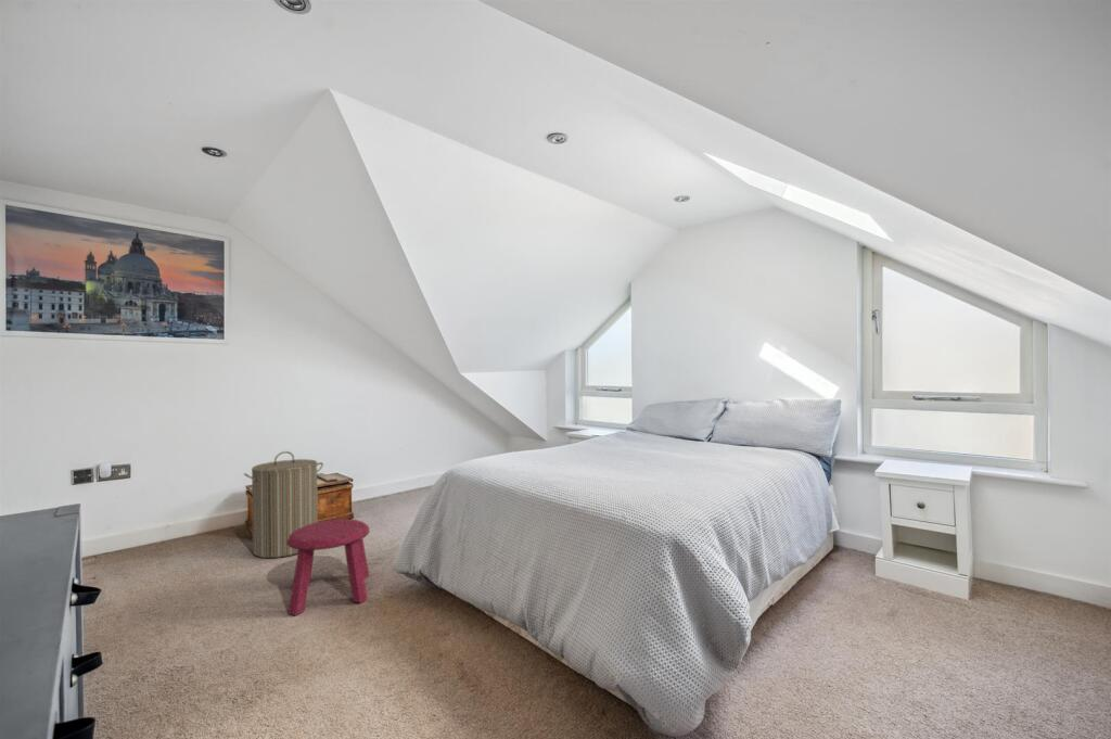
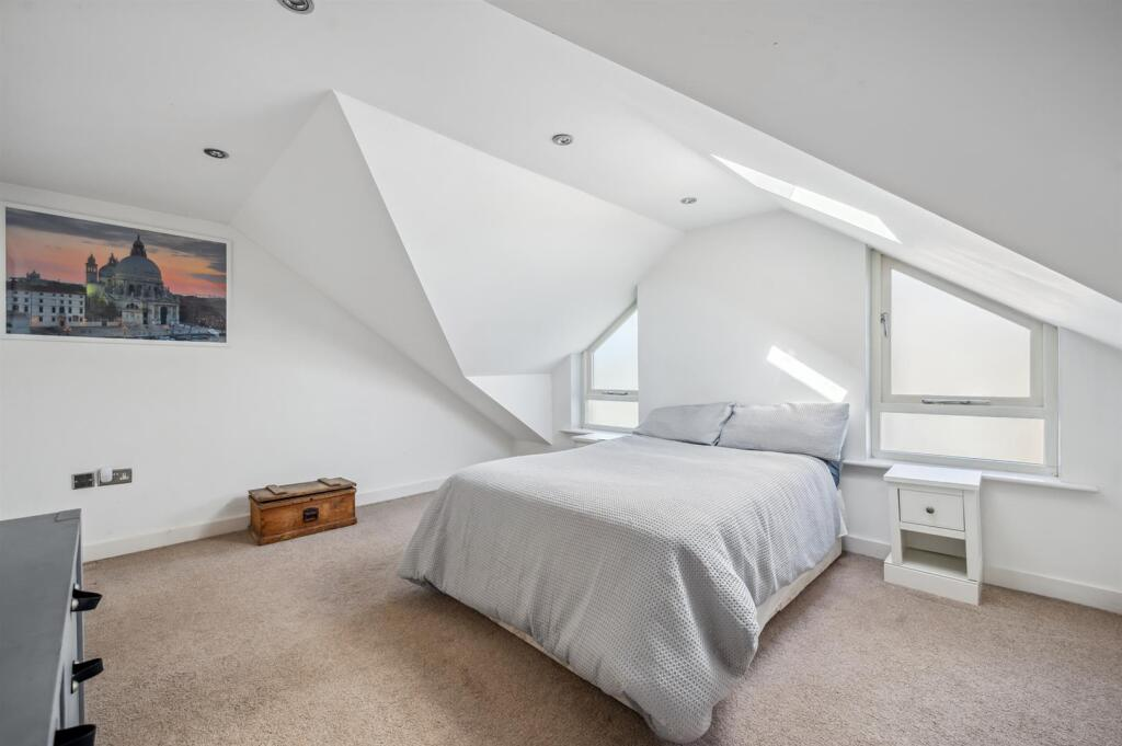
- stool (328, 548)
- laundry hamper (285, 499)
